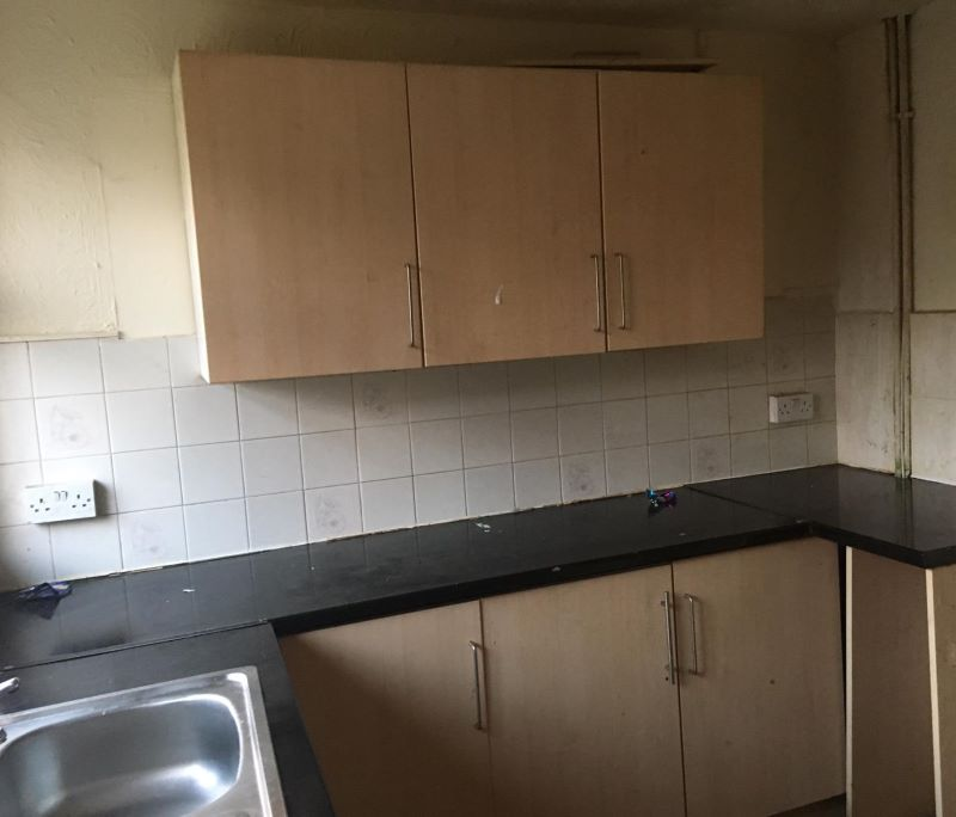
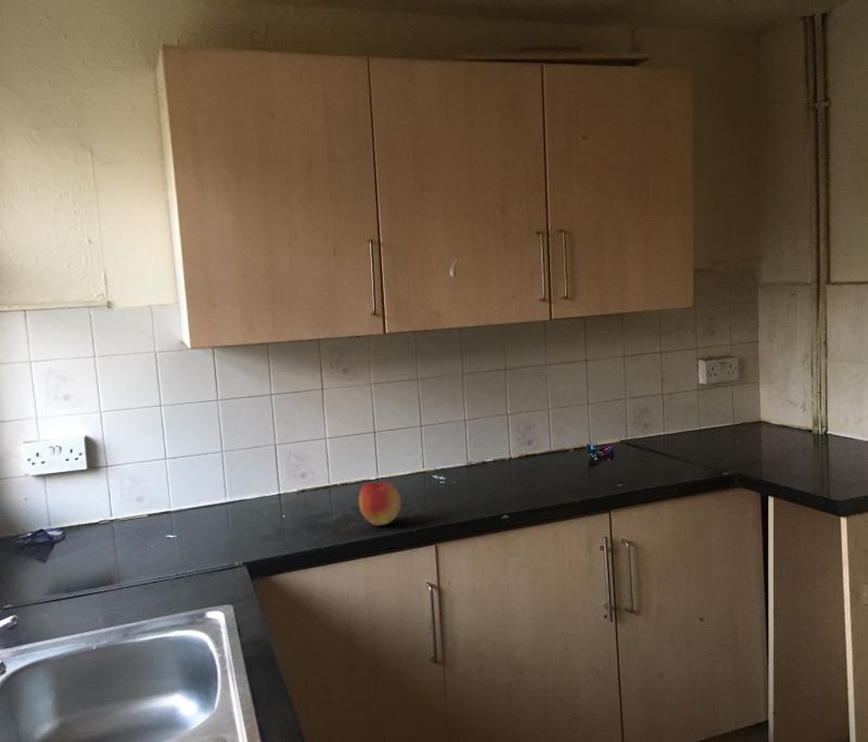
+ apple (380, 503)
